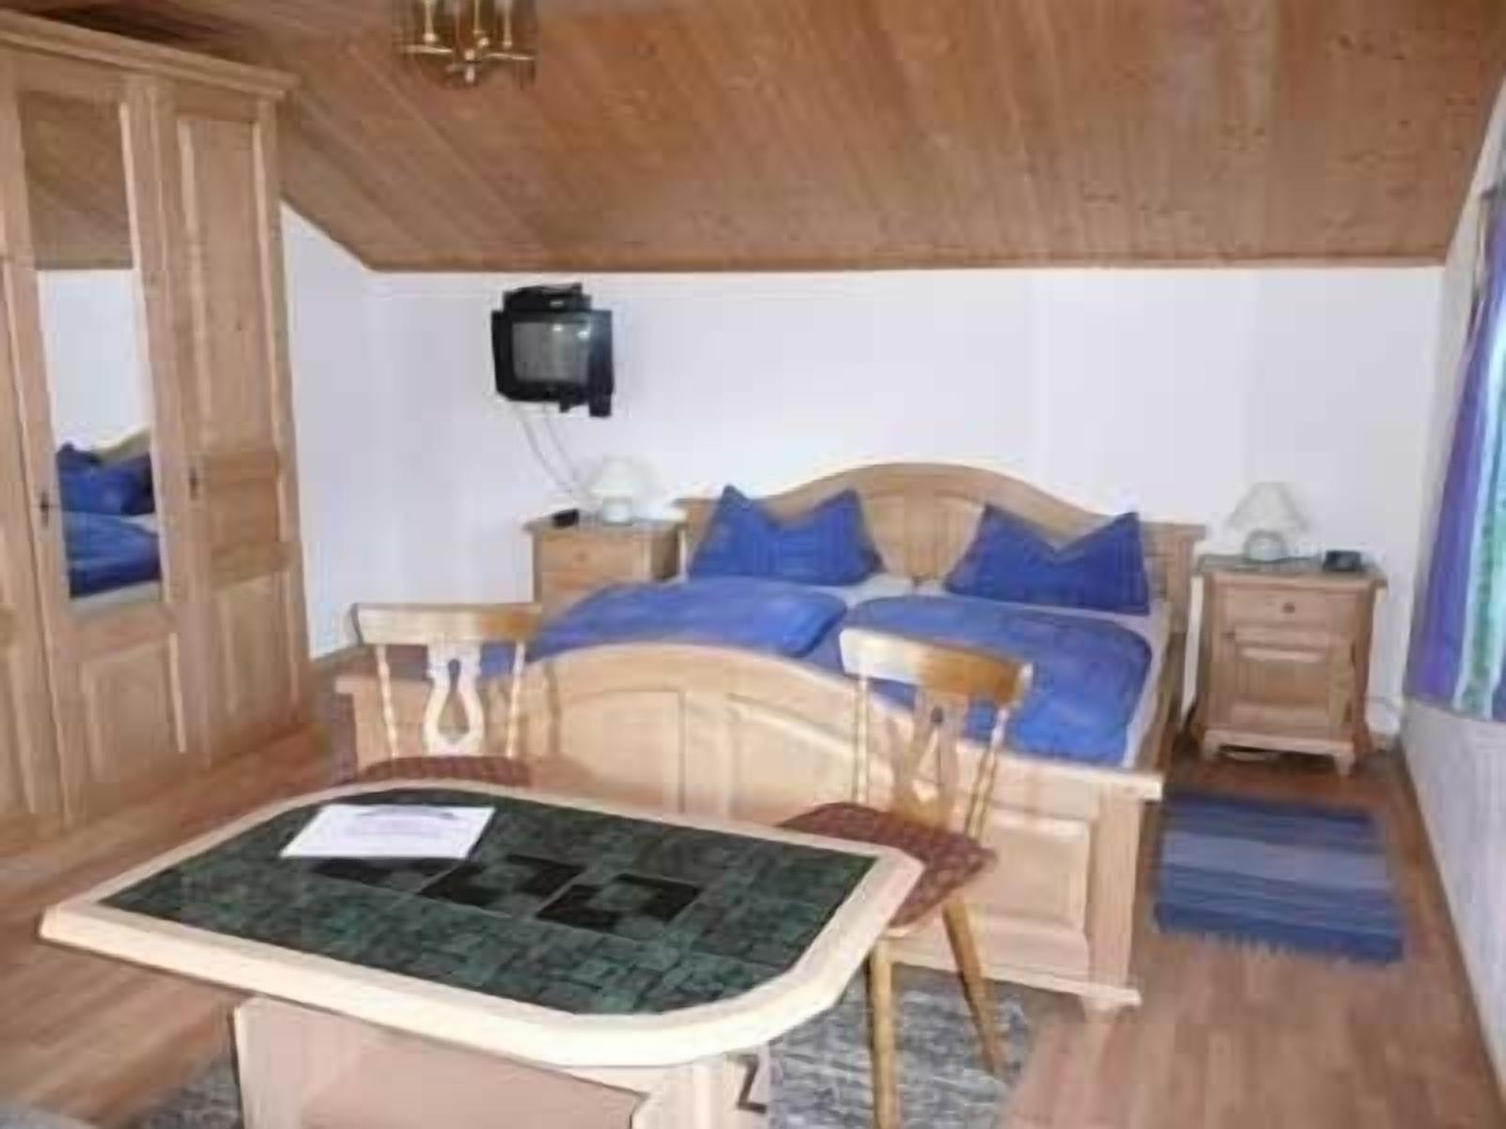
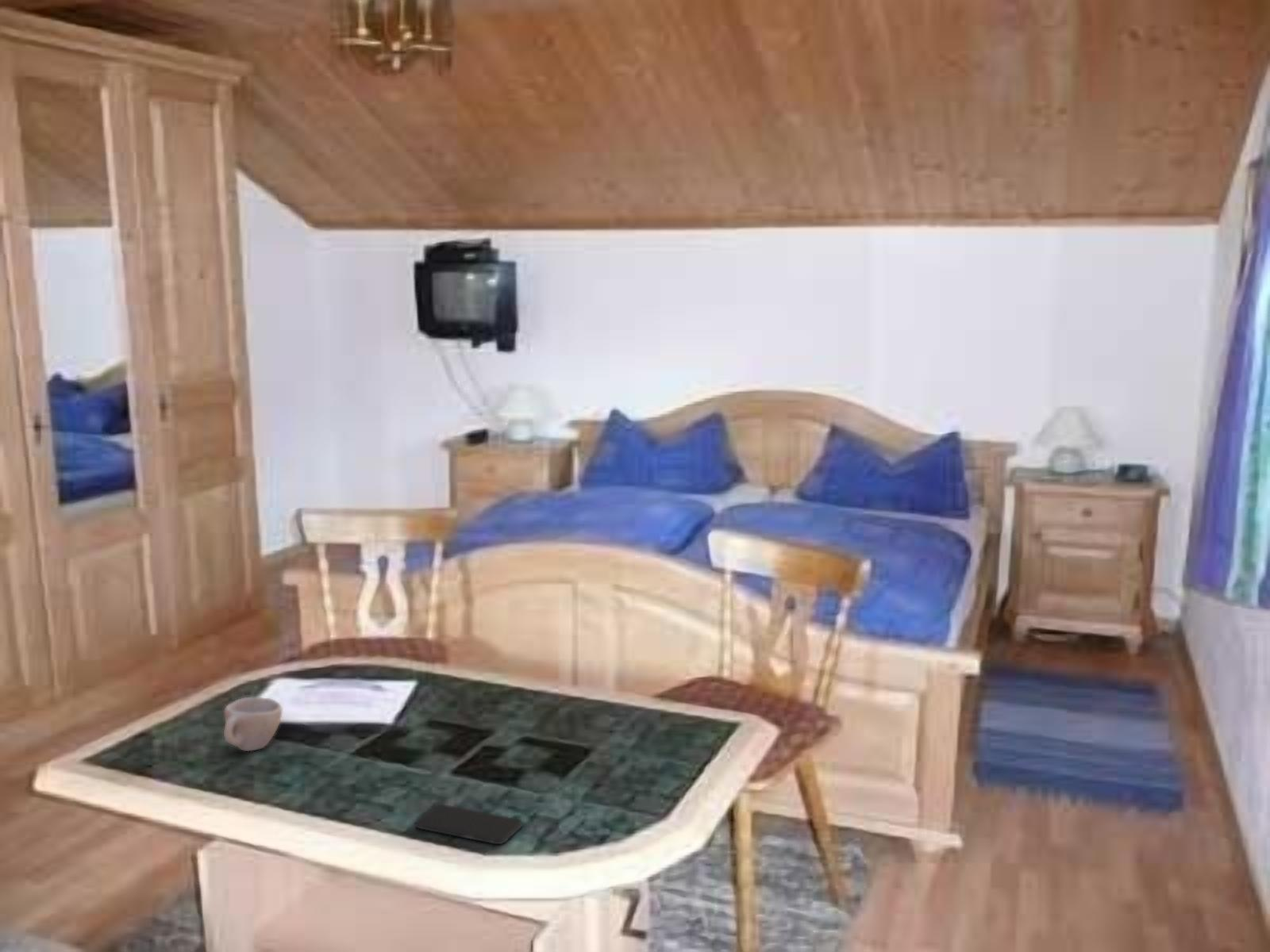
+ smartphone (468, 823)
+ cup (249, 728)
